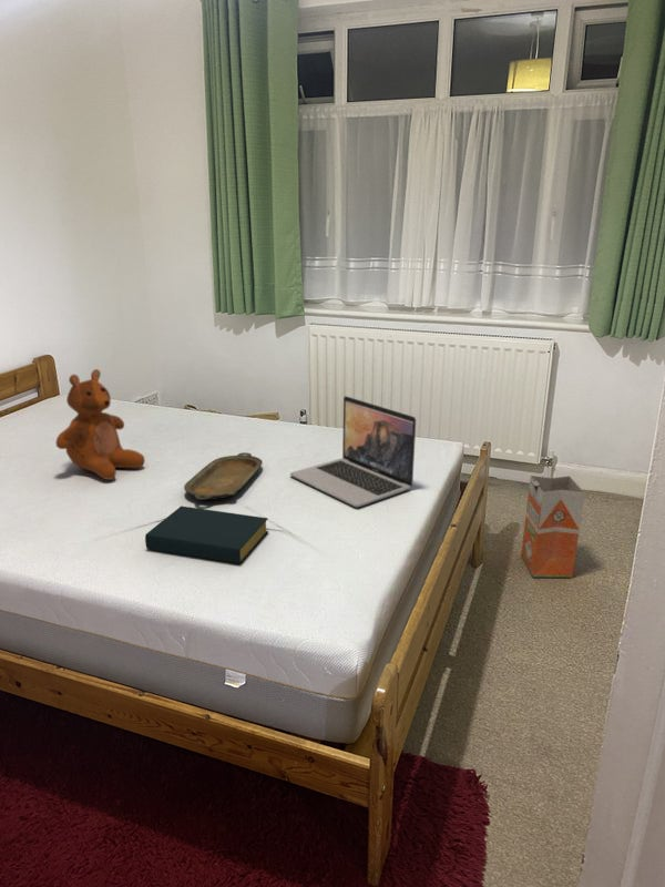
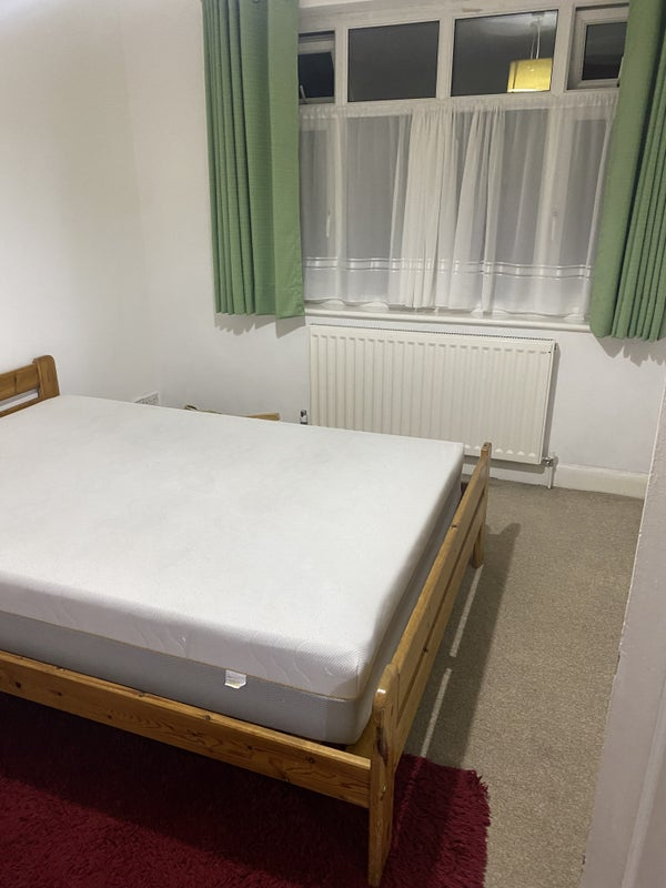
- laptop (350, 448)
- waste bin (548, 523)
- serving tray (225, 477)
- hardback book (208, 533)
- teddy bear (101, 422)
